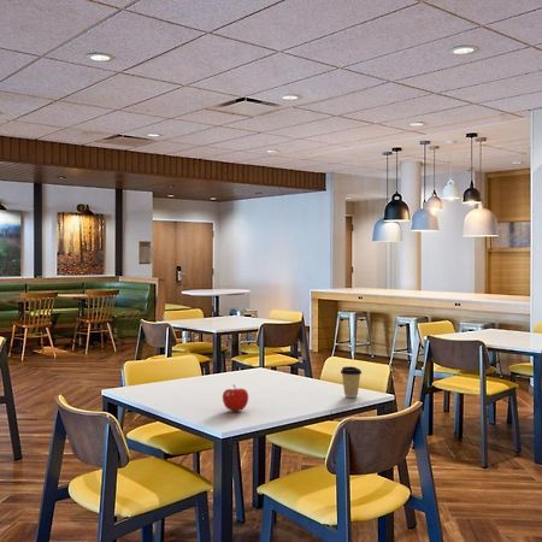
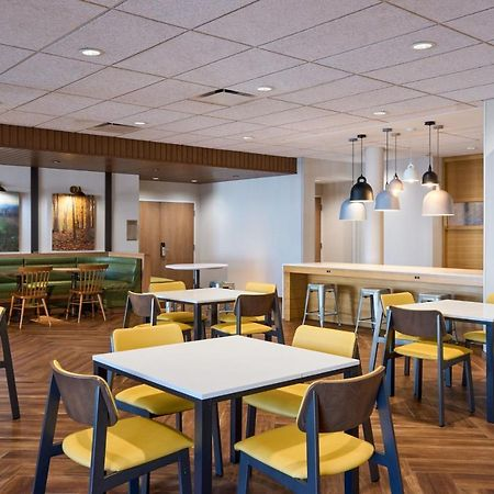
- coffee cup (350, 382)
- fruit (235, 397)
